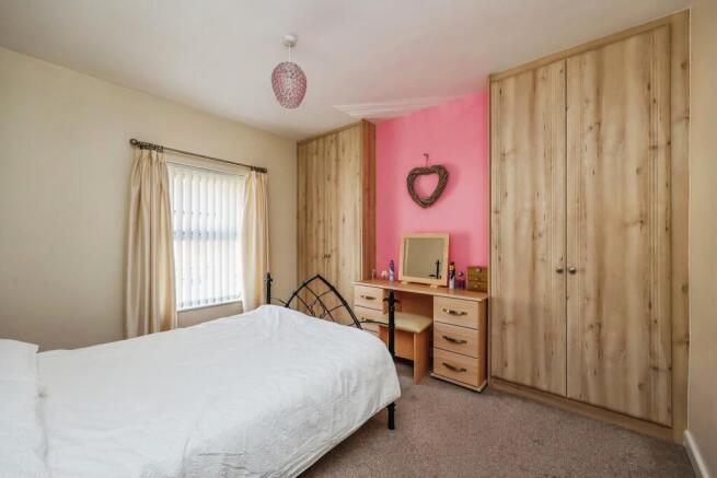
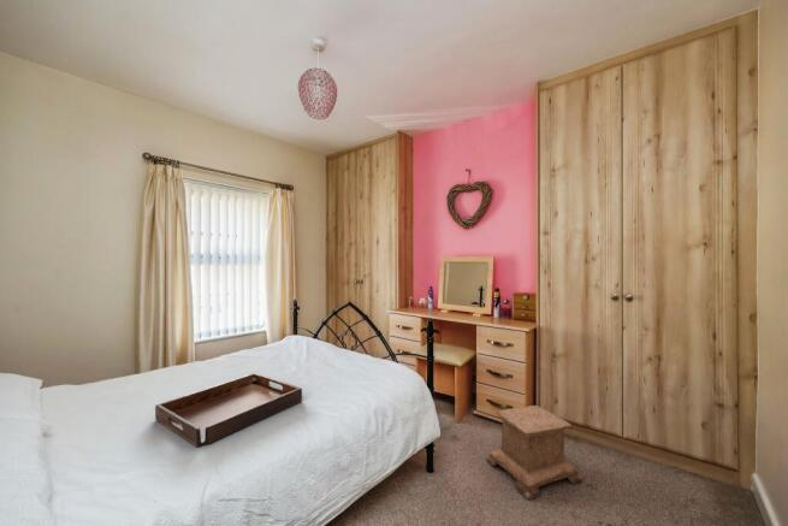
+ stool (532, 443)
+ serving tray (232, 402)
